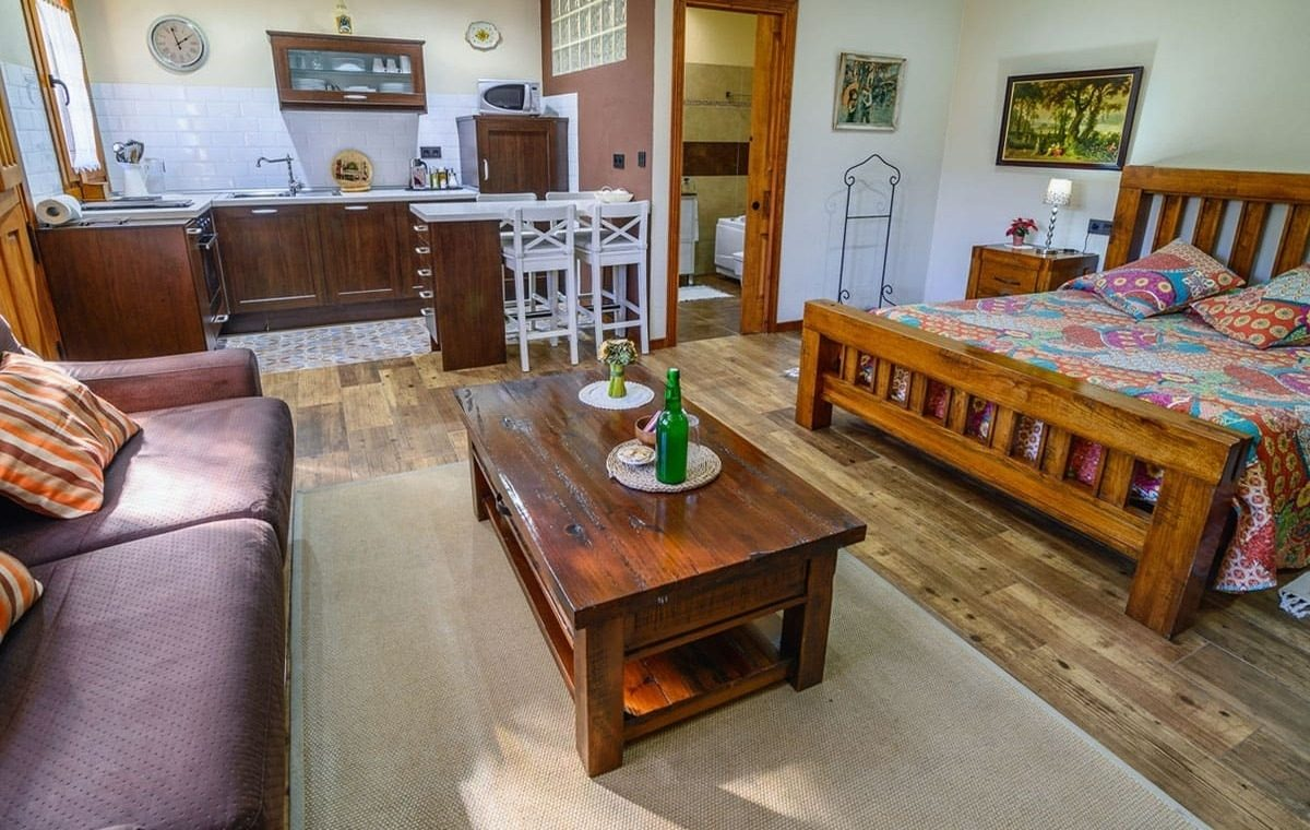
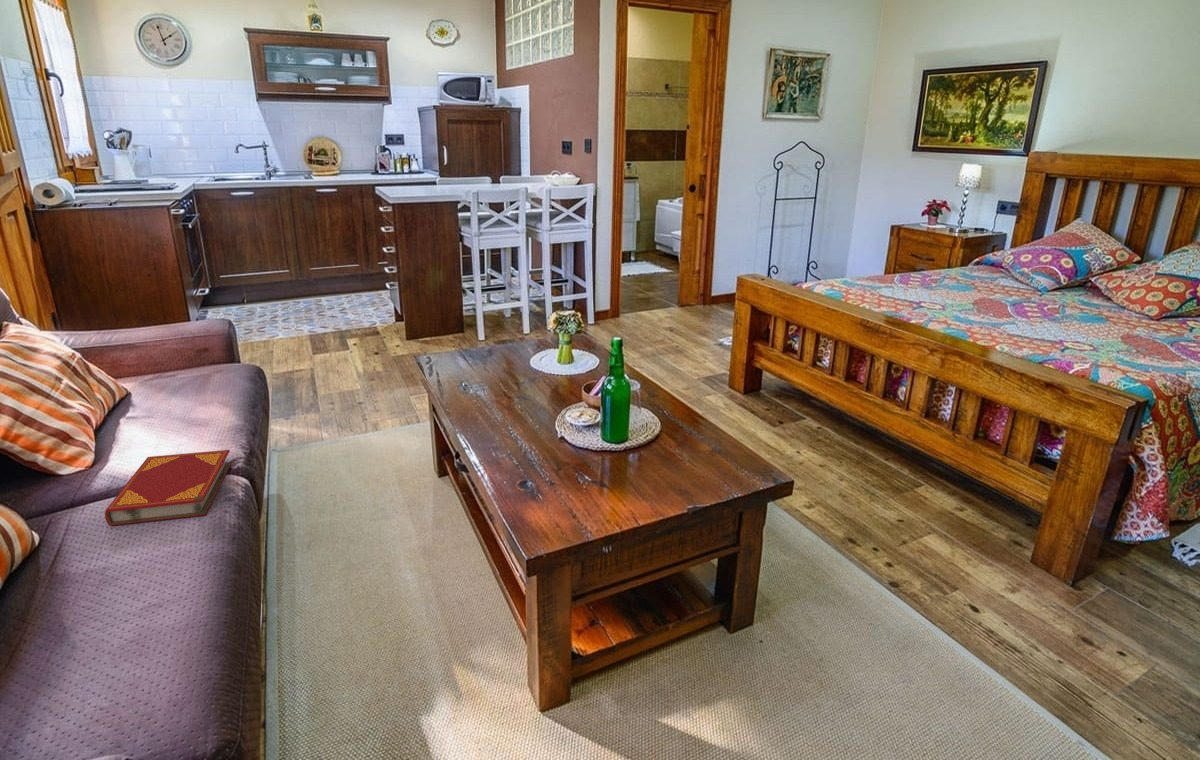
+ hardback book (173, 484)
